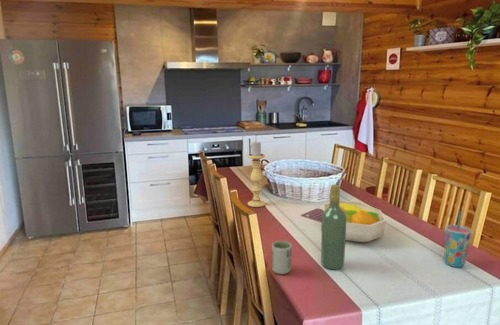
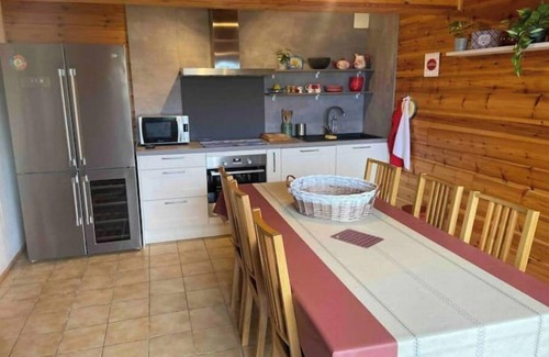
- wine bottle (333, 226)
- cup (281, 257)
- candle holder (256, 173)
- cup (457, 237)
- fruit bowl (352, 217)
